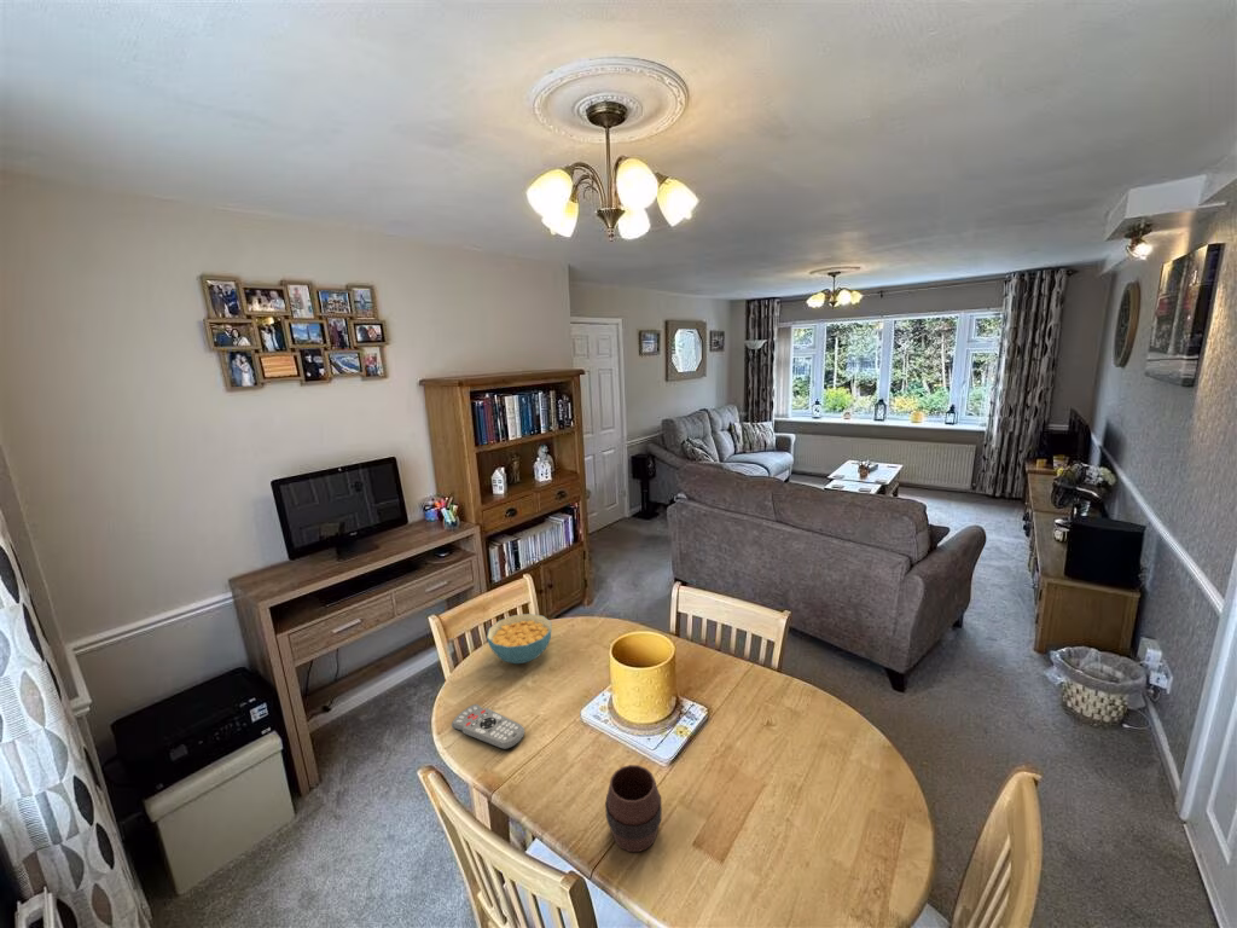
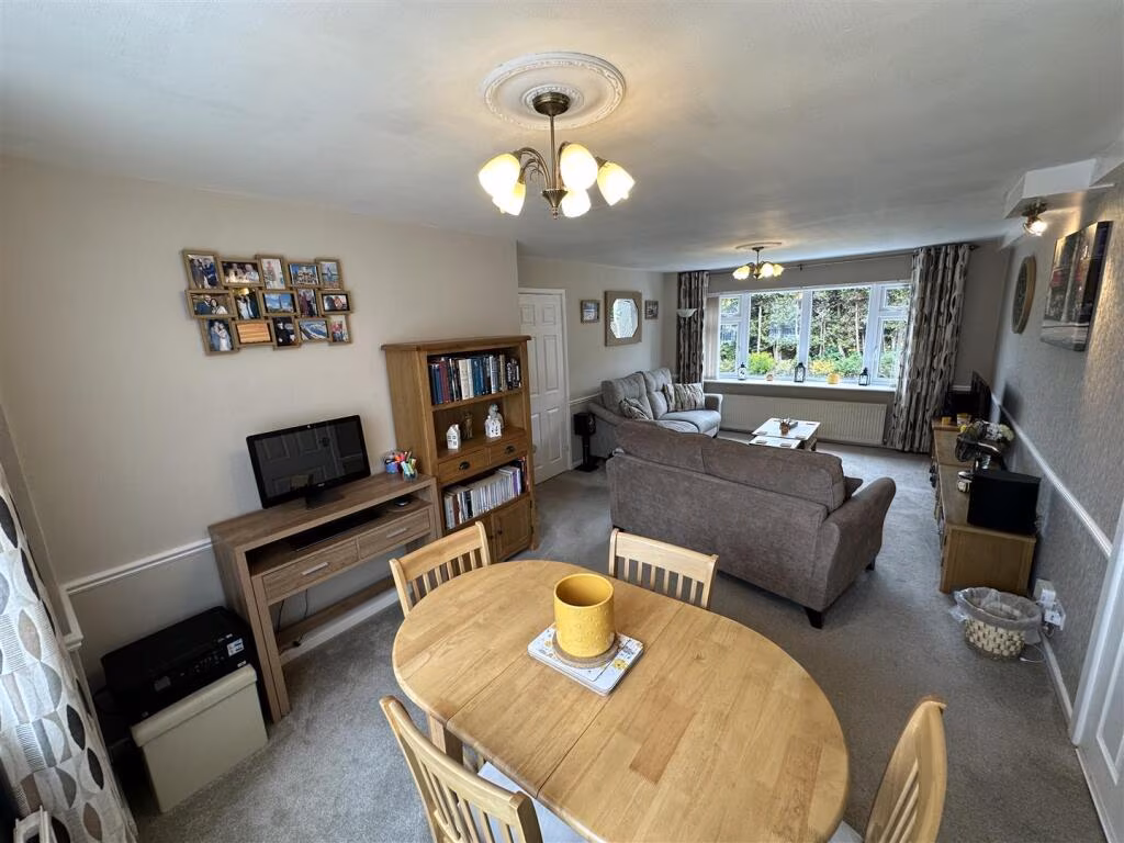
- remote control (489, 726)
- cereal bowl (521, 643)
- cup (633, 806)
